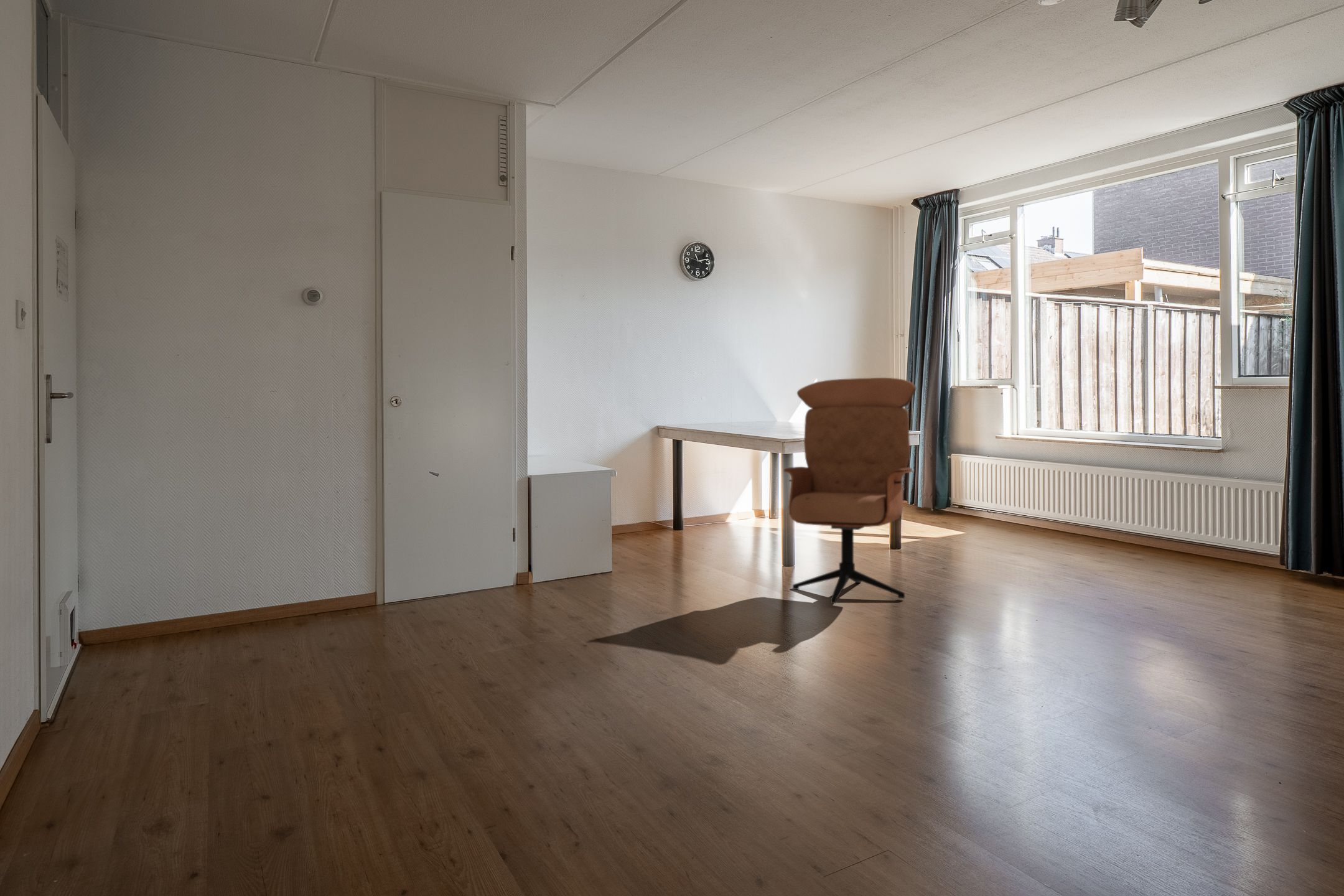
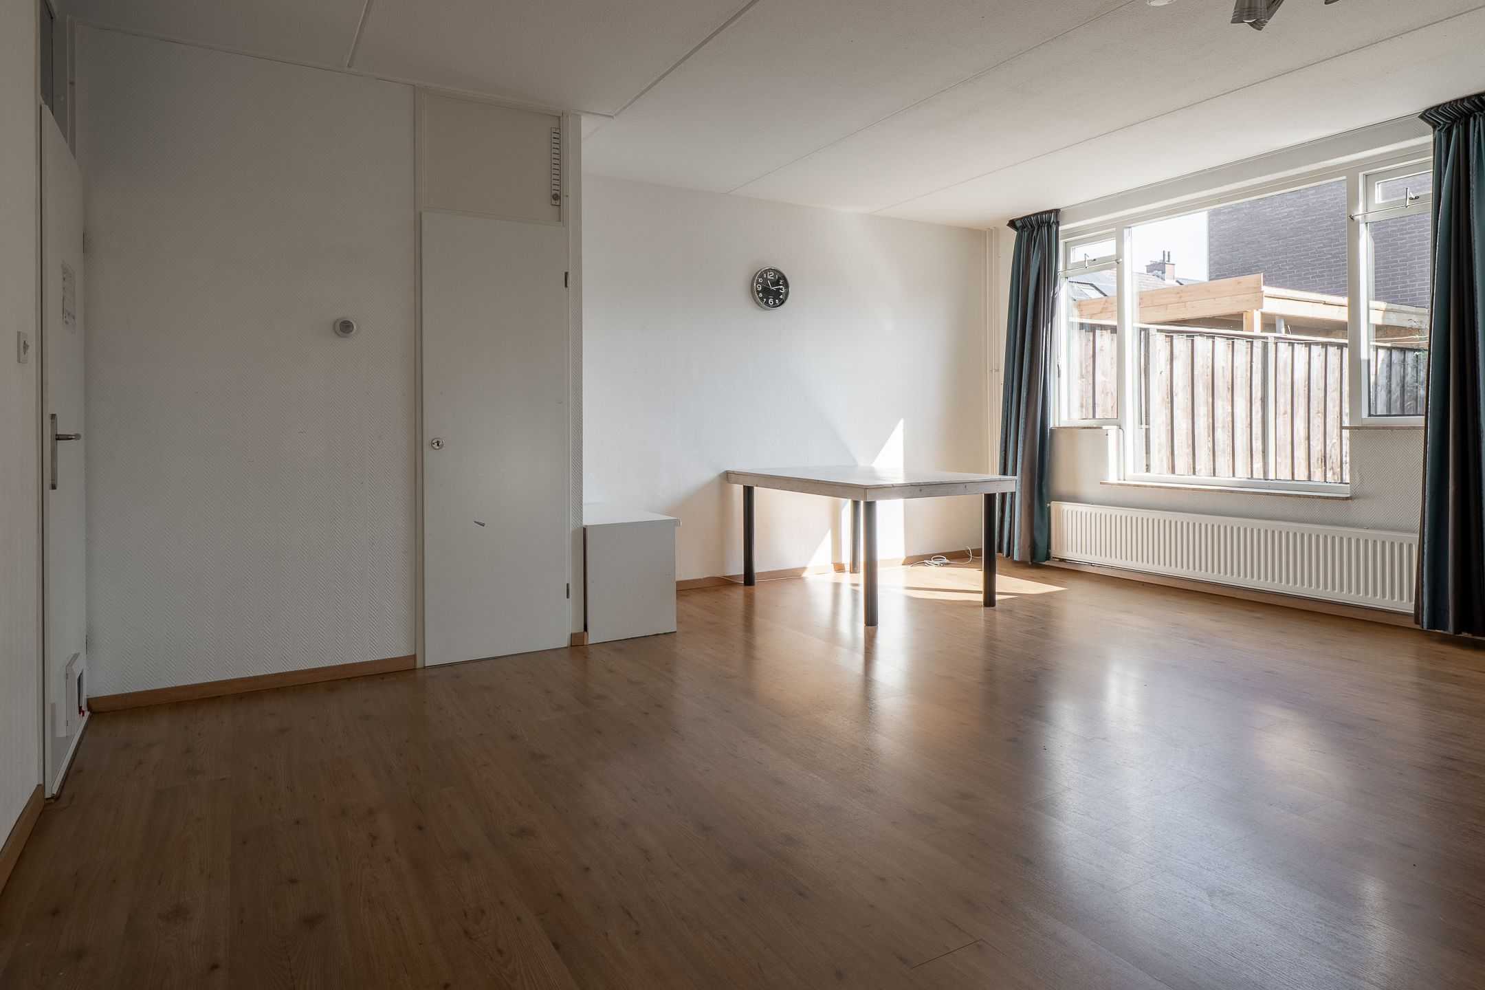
- office chair (846, 483)
